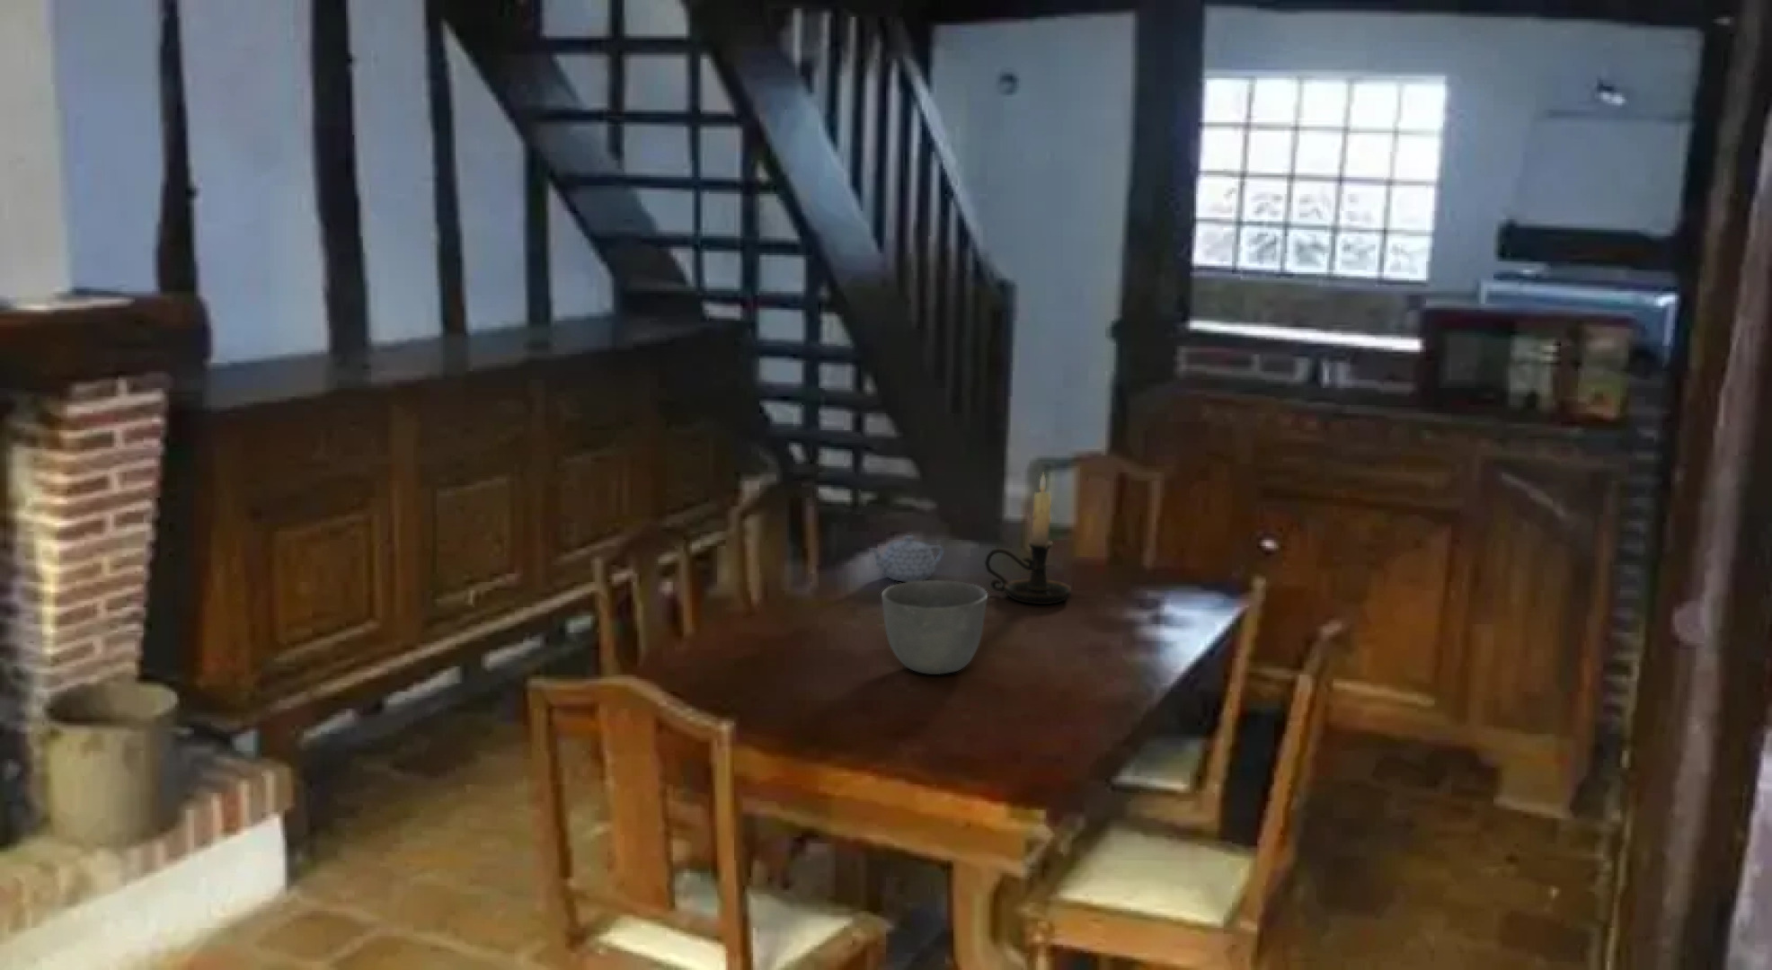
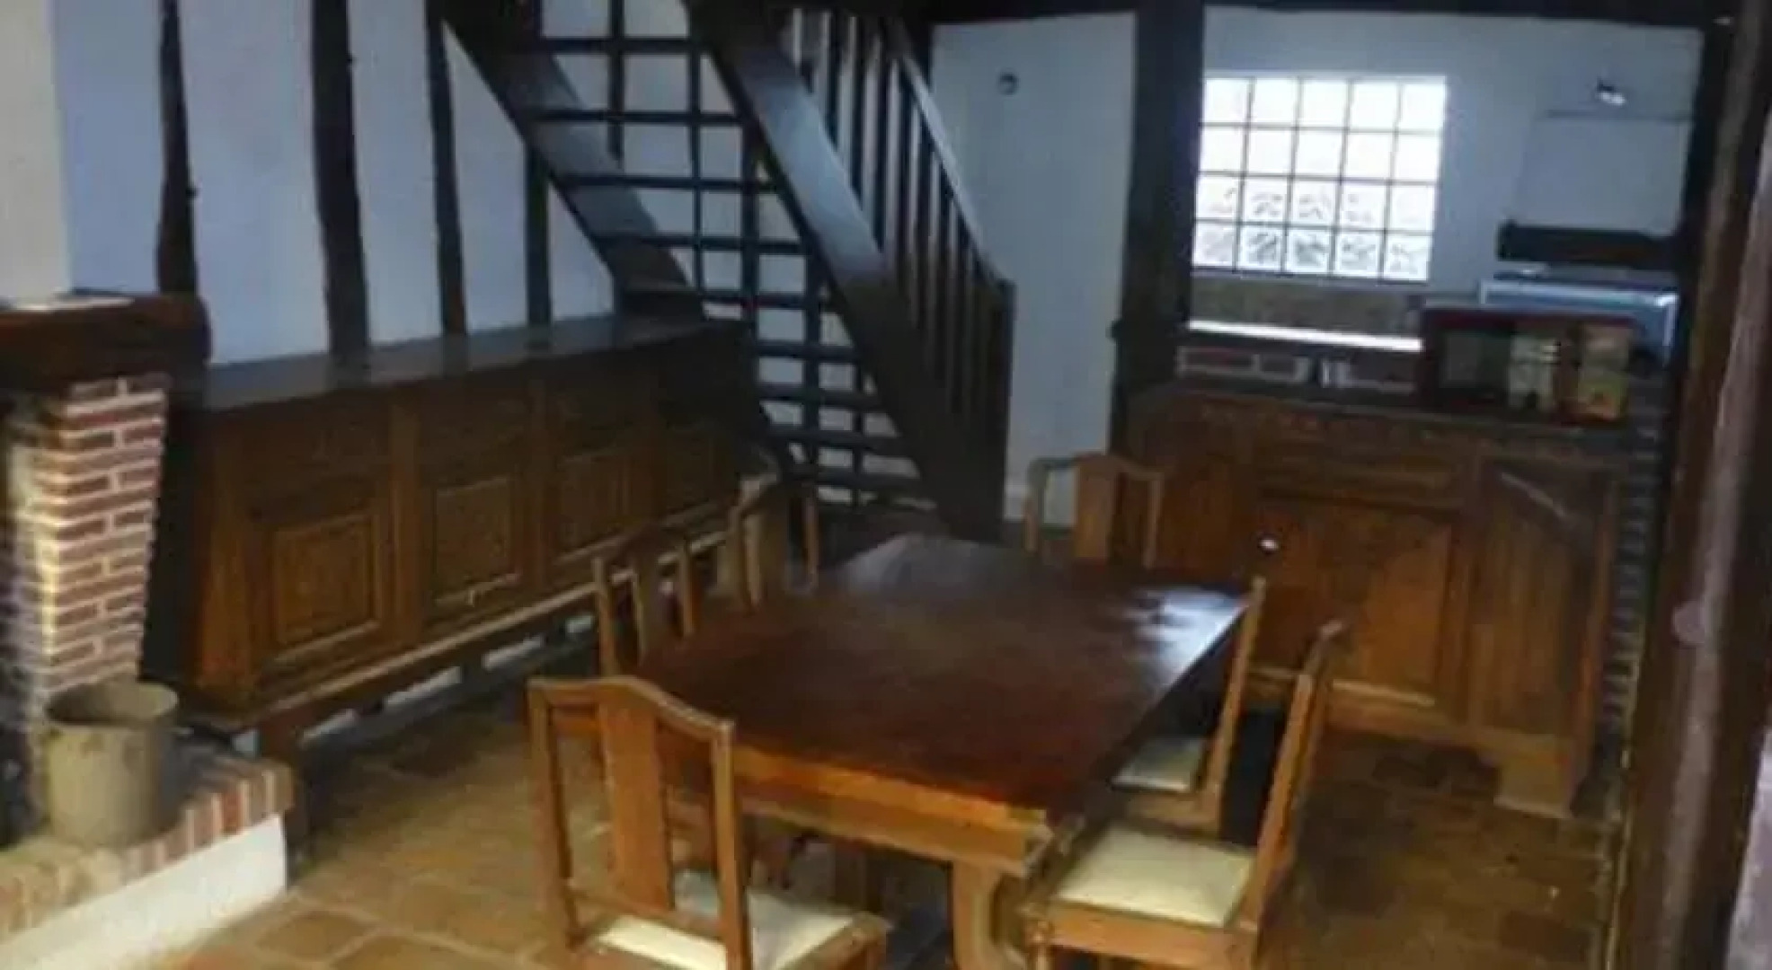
- bowl (933, 630)
- candle holder (1031, 532)
- teapot (906, 557)
